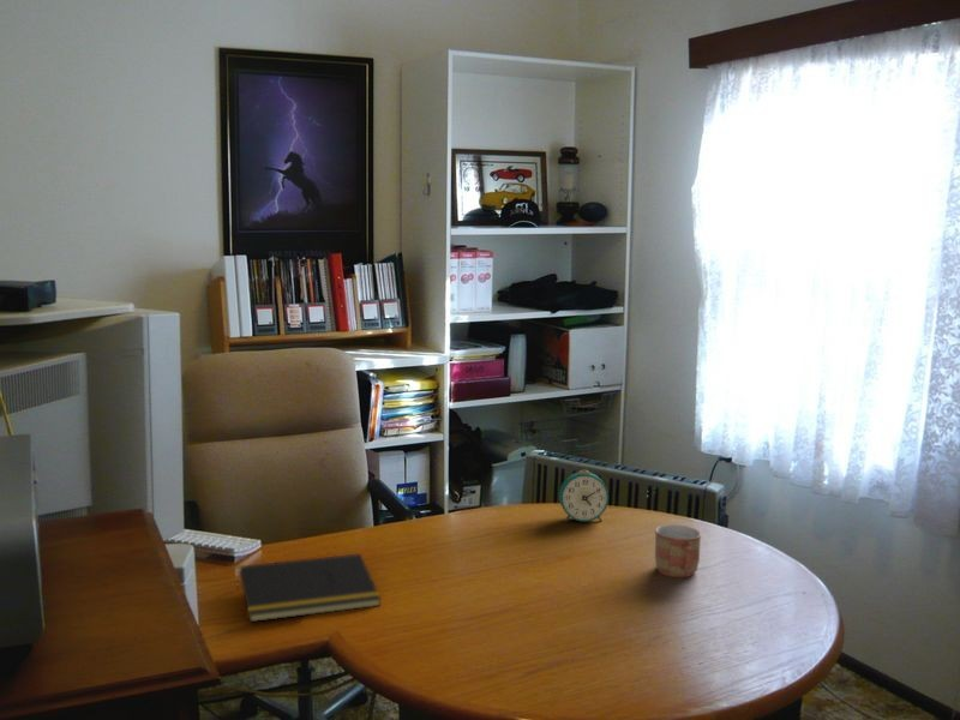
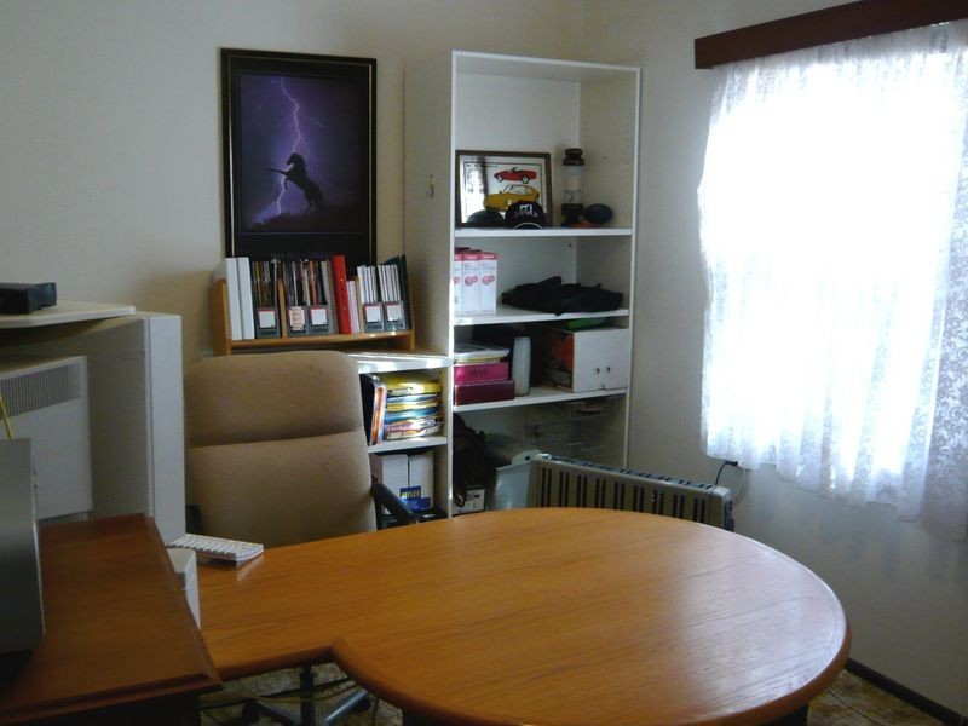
- mug (679, 553)
- alarm clock (583, 494)
- notepad (308, 584)
